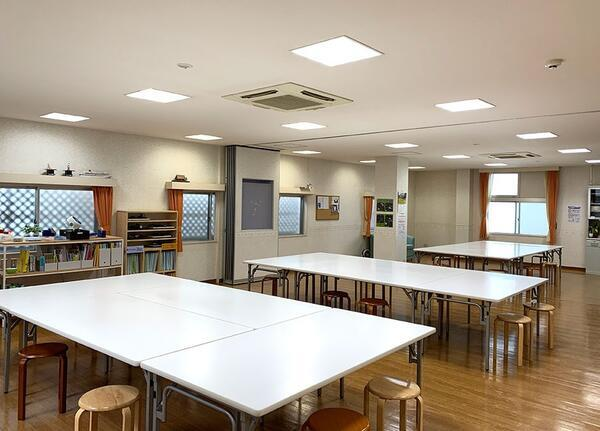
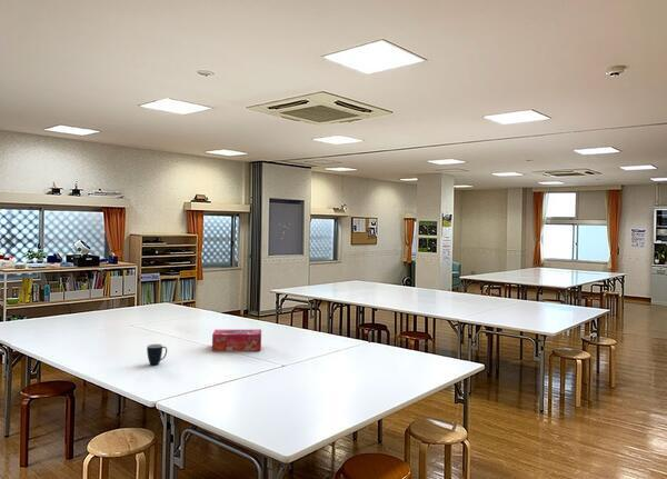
+ mug (157, 353)
+ tissue box (237, 339)
